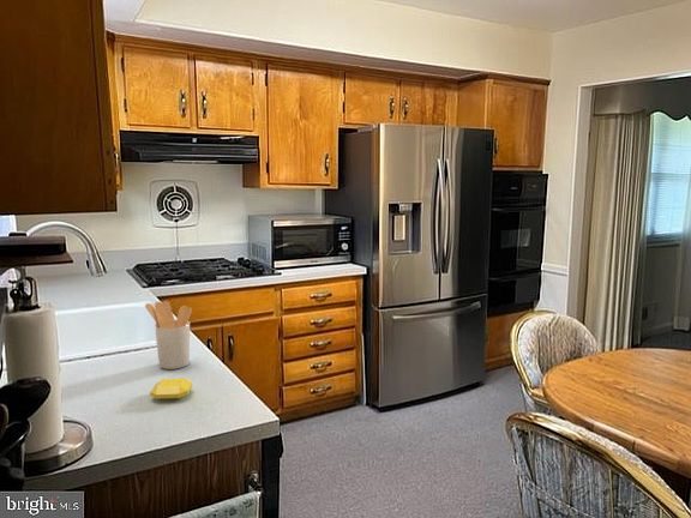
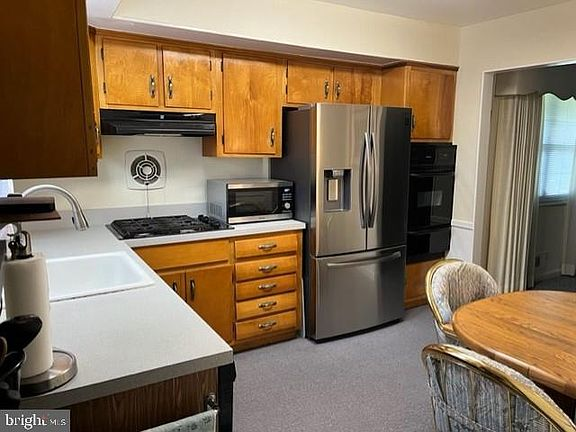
- utensil holder (168, 332)
- soap bar (172, 389)
